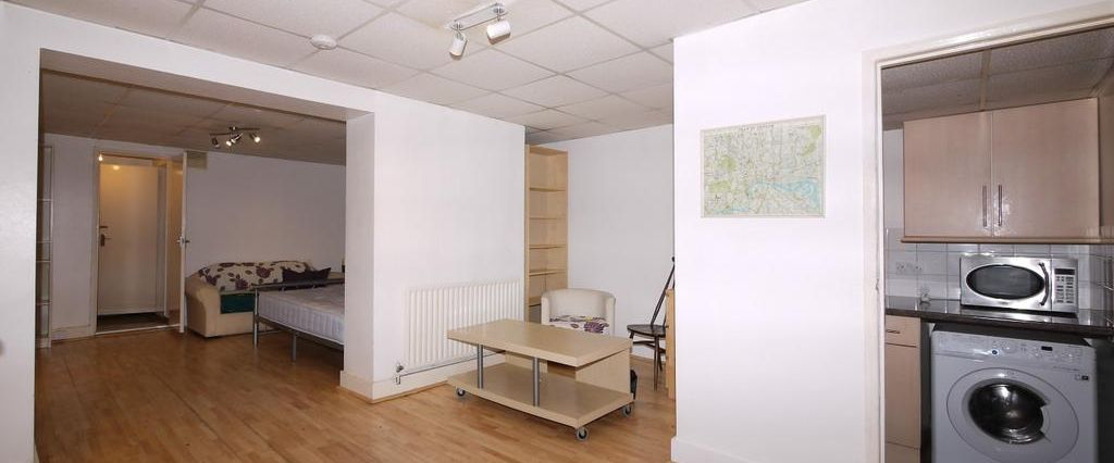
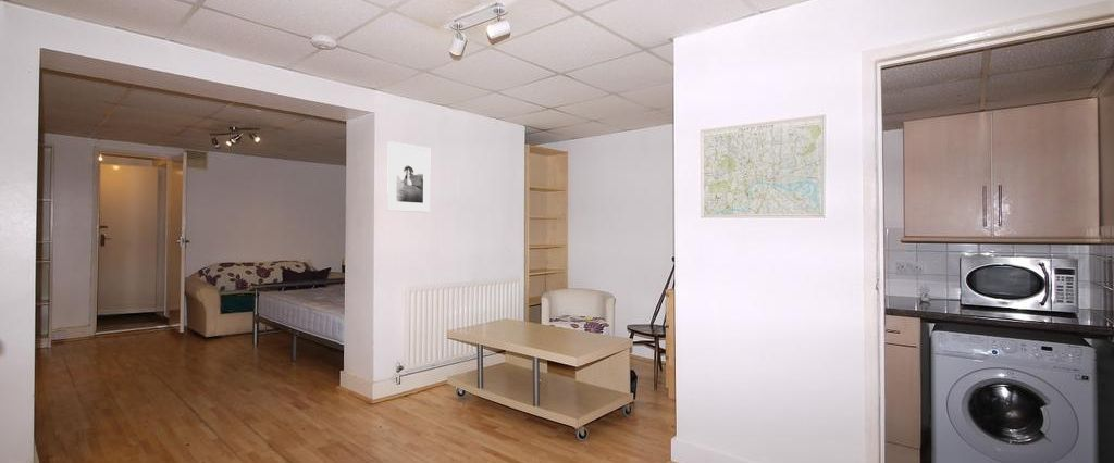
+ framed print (409, 178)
